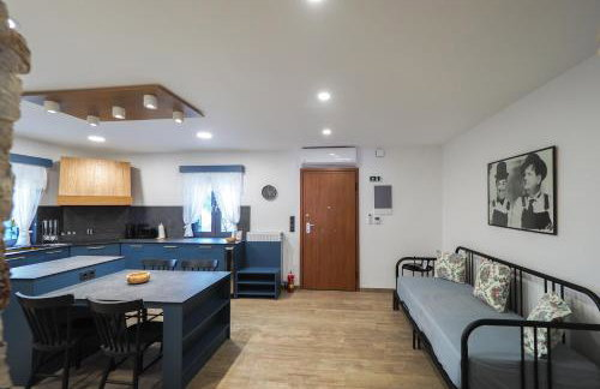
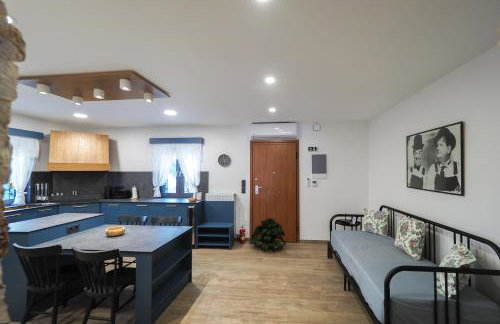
+ potted plant (267, 232)
